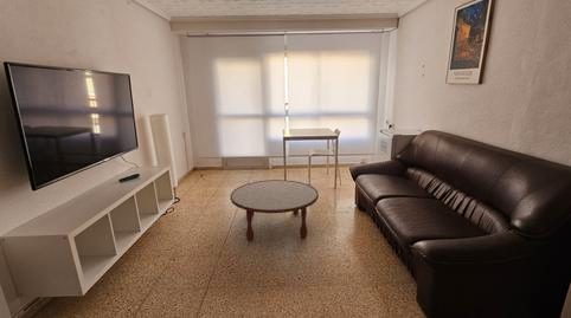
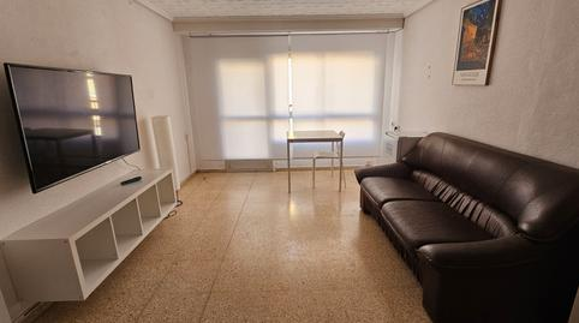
- coffee table (275, 208)
